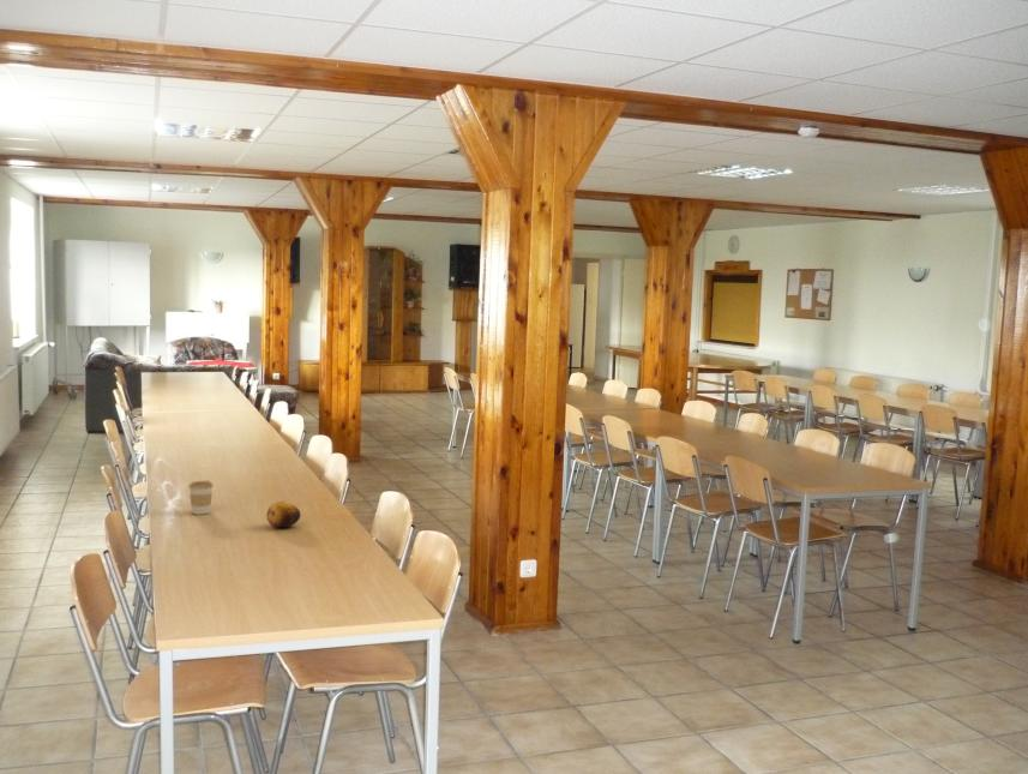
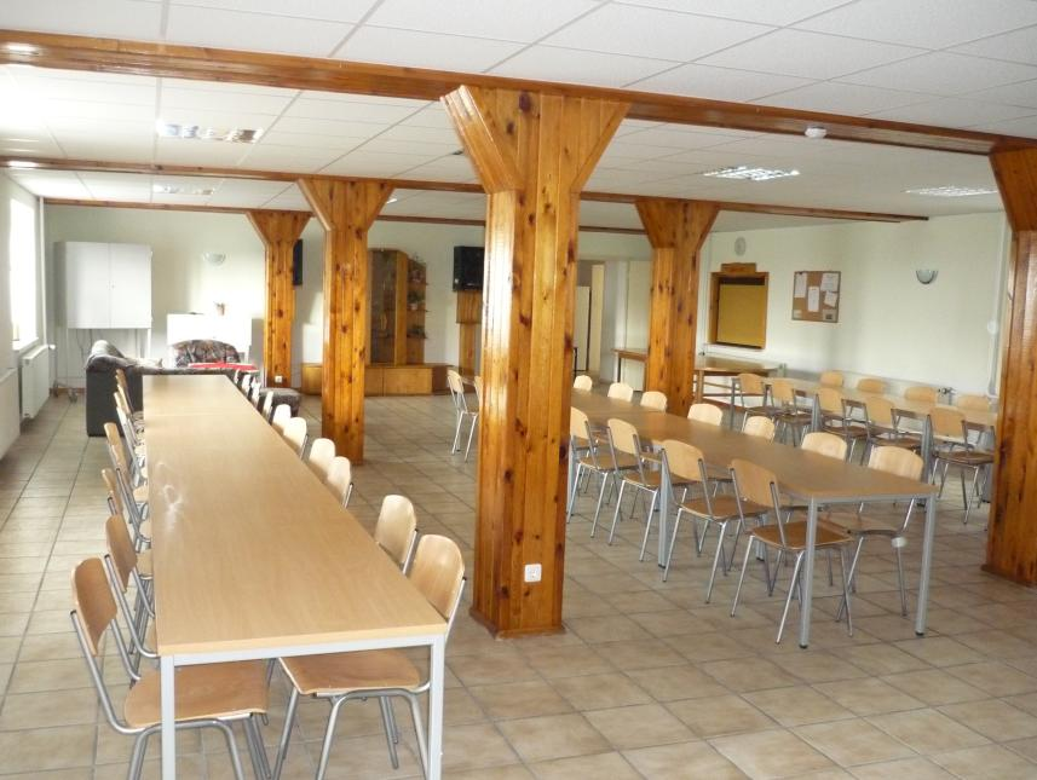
- coffee cup (200, 496)
- fruit (283, 514)
